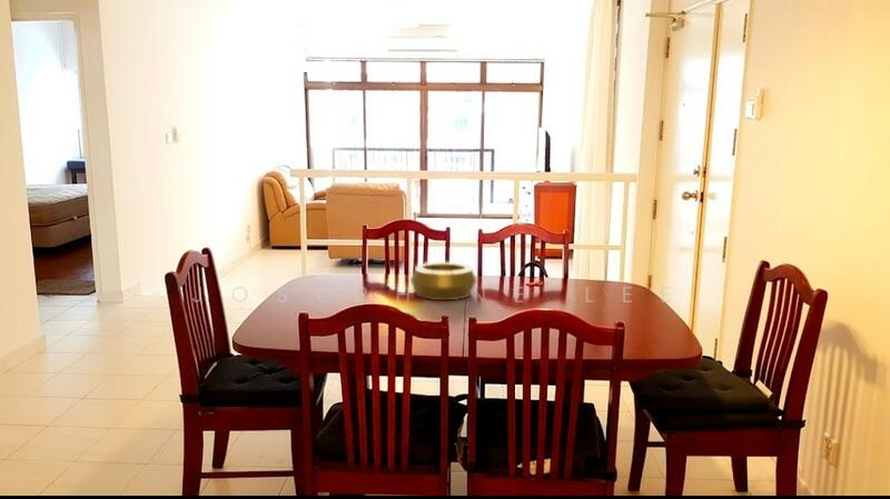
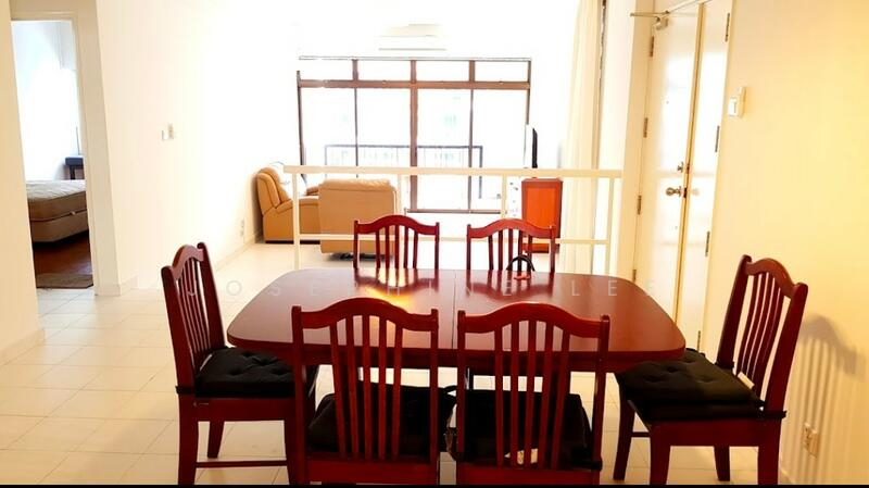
- decorative bowl (443, 280)
